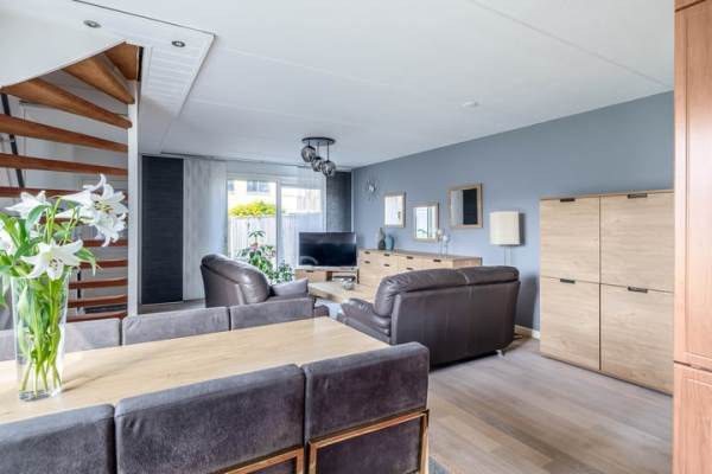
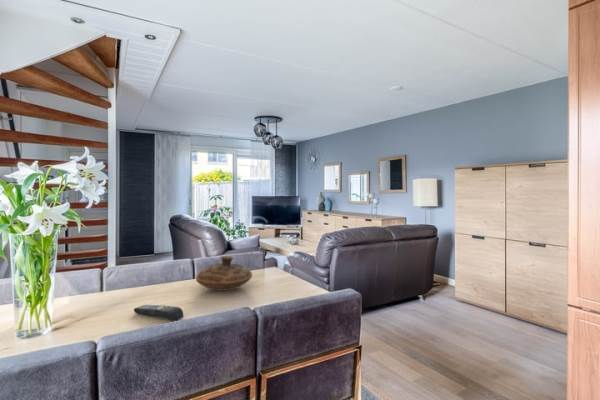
+ decorative bowl (224, 272)
+ remote control (158, 310)
